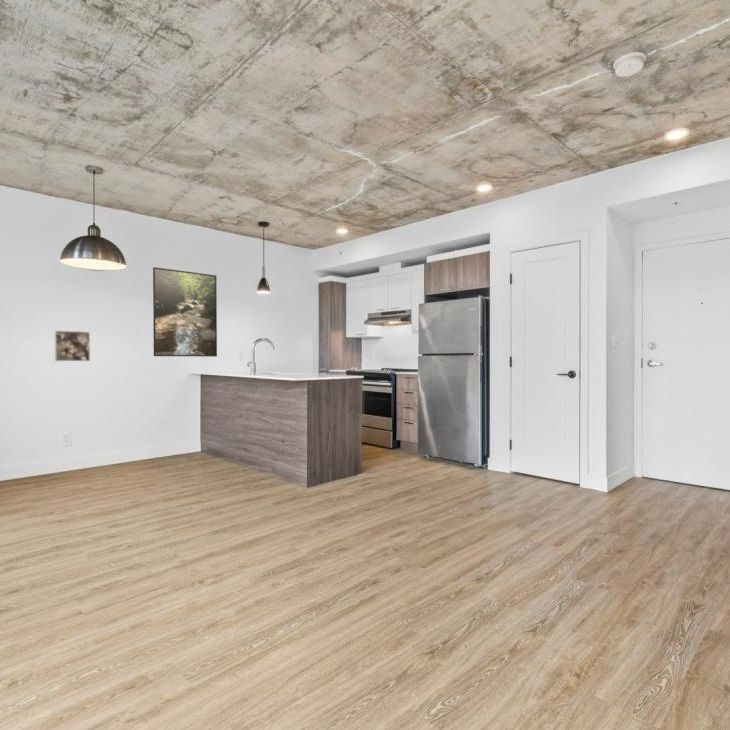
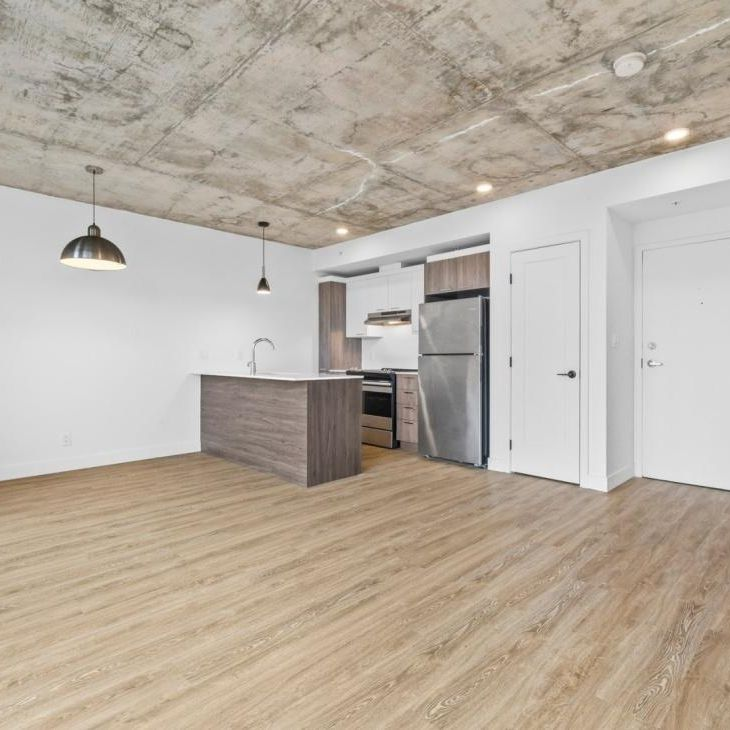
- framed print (186, 314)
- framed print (72, 346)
